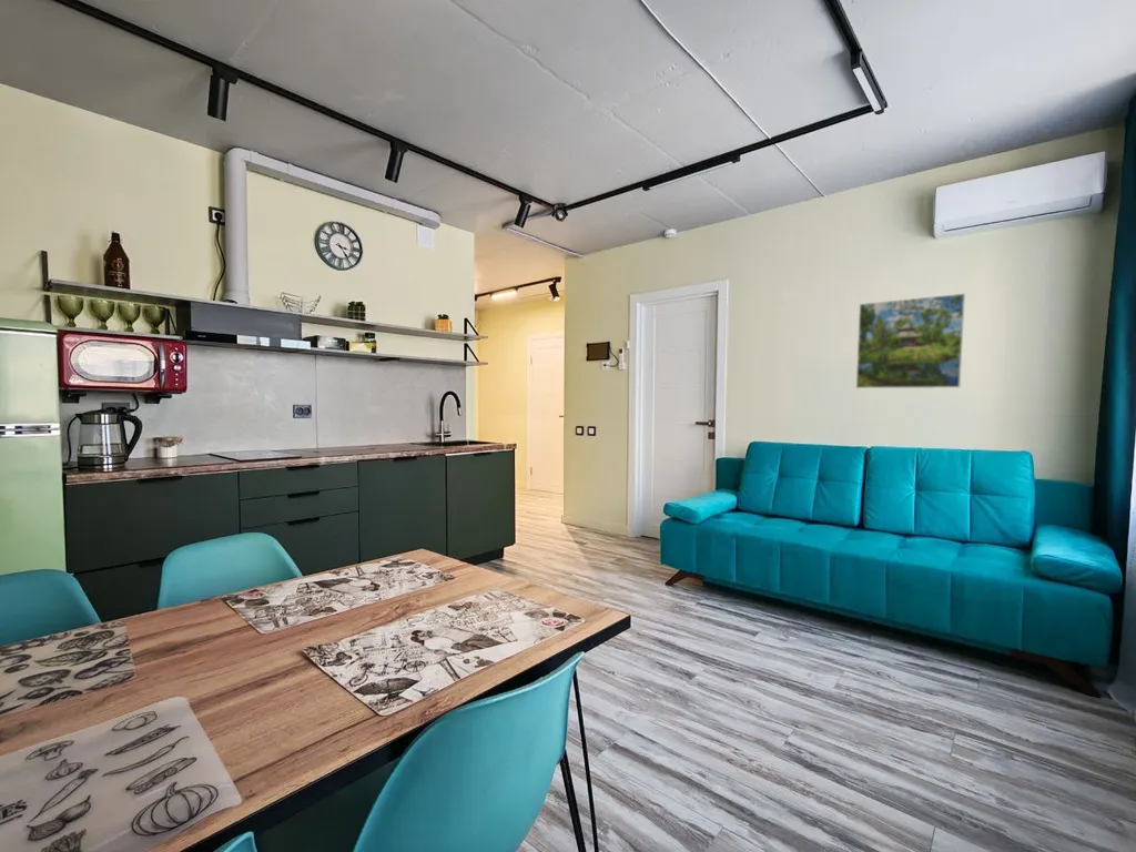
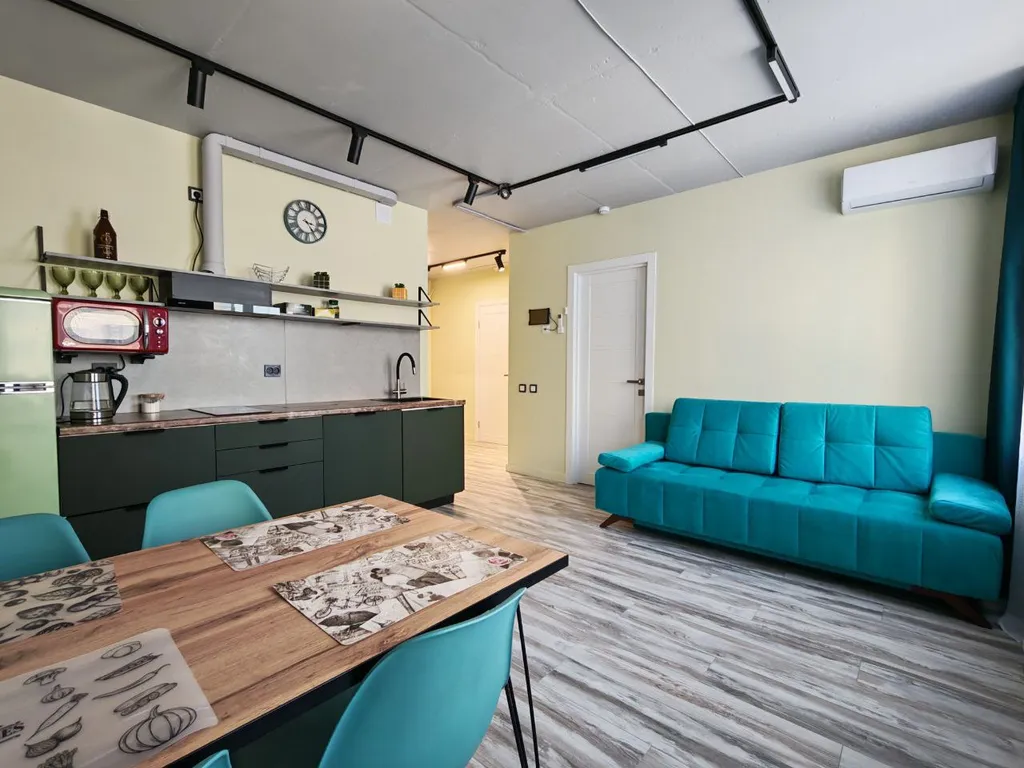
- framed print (906, 343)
